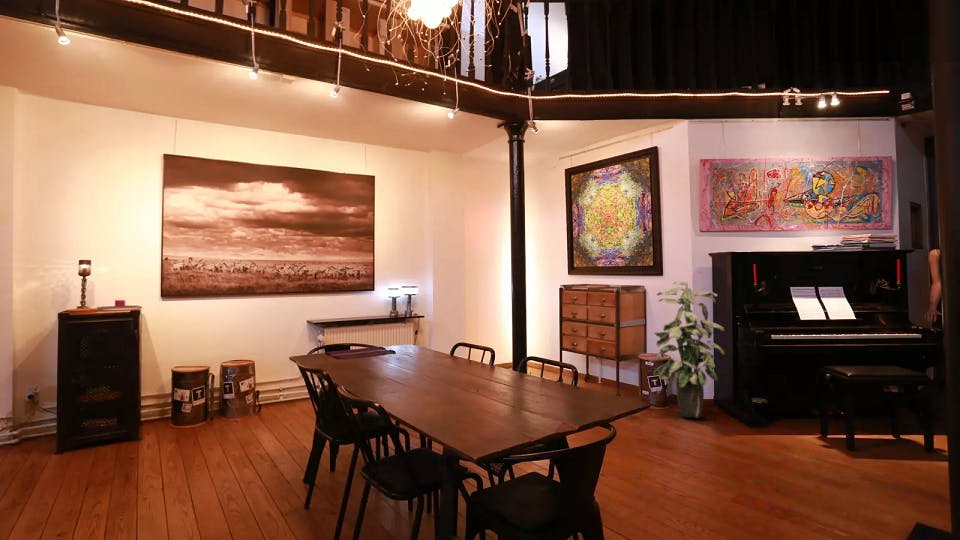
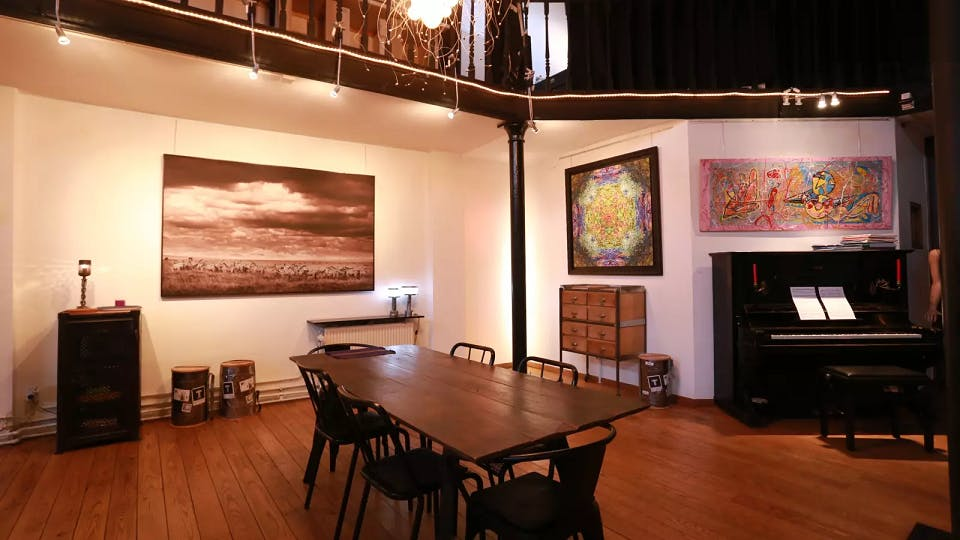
- indoor plant (685, 348)
